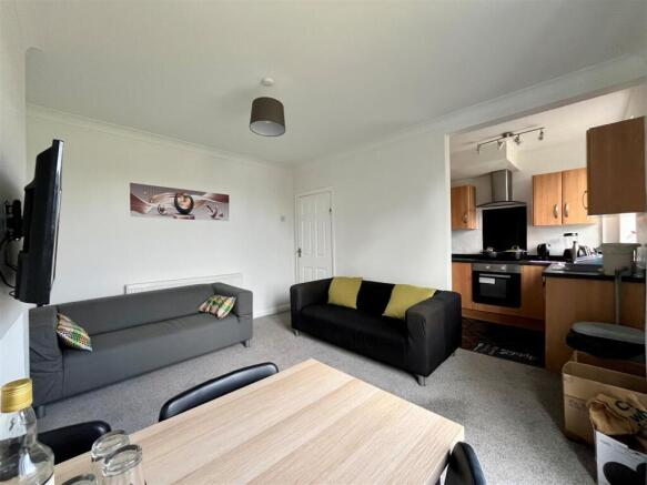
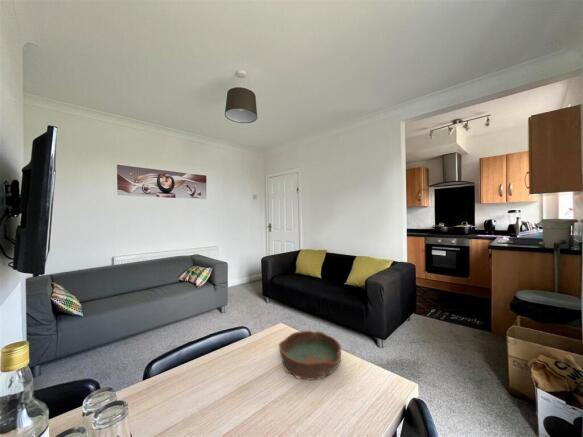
+ bowl (309, 352)
